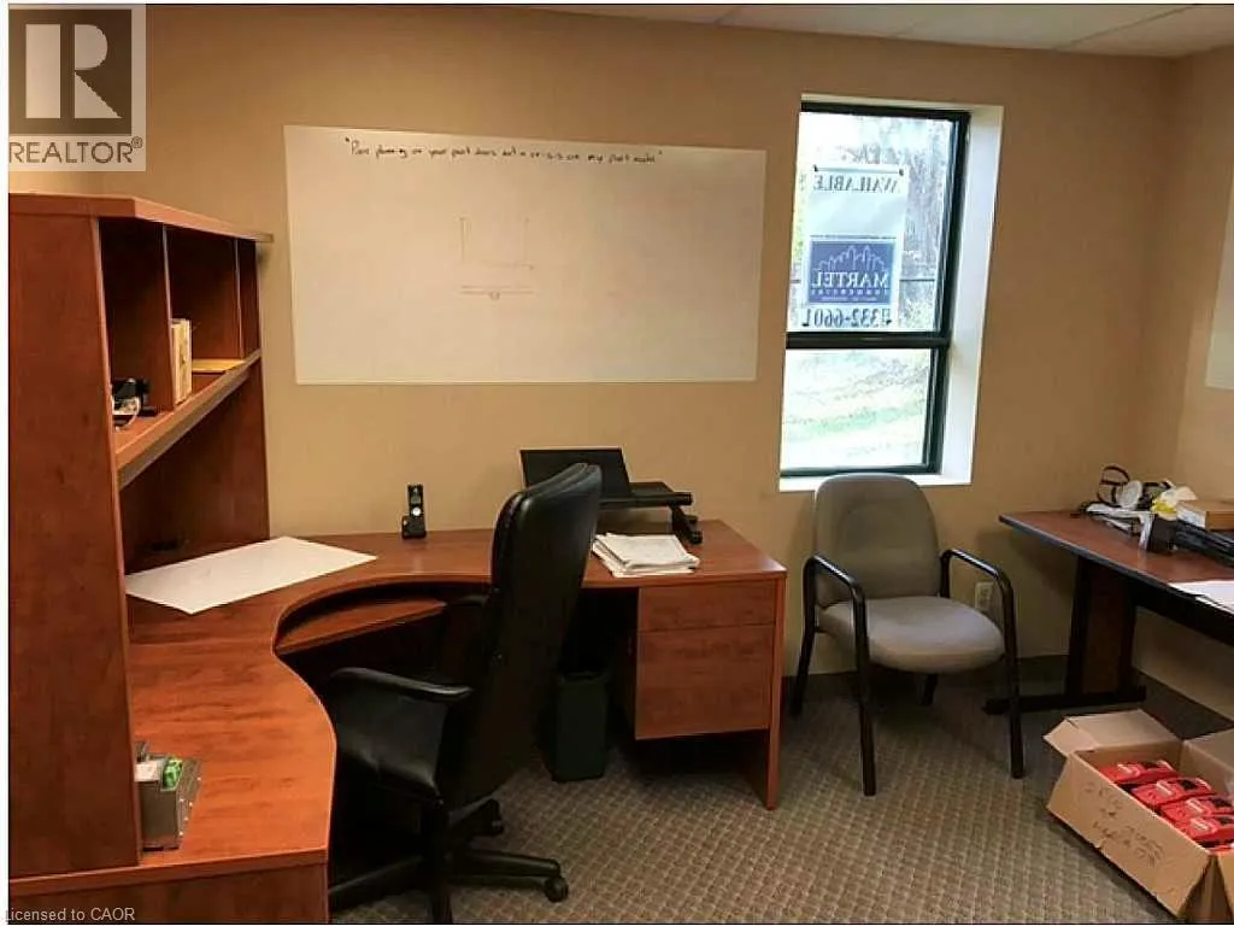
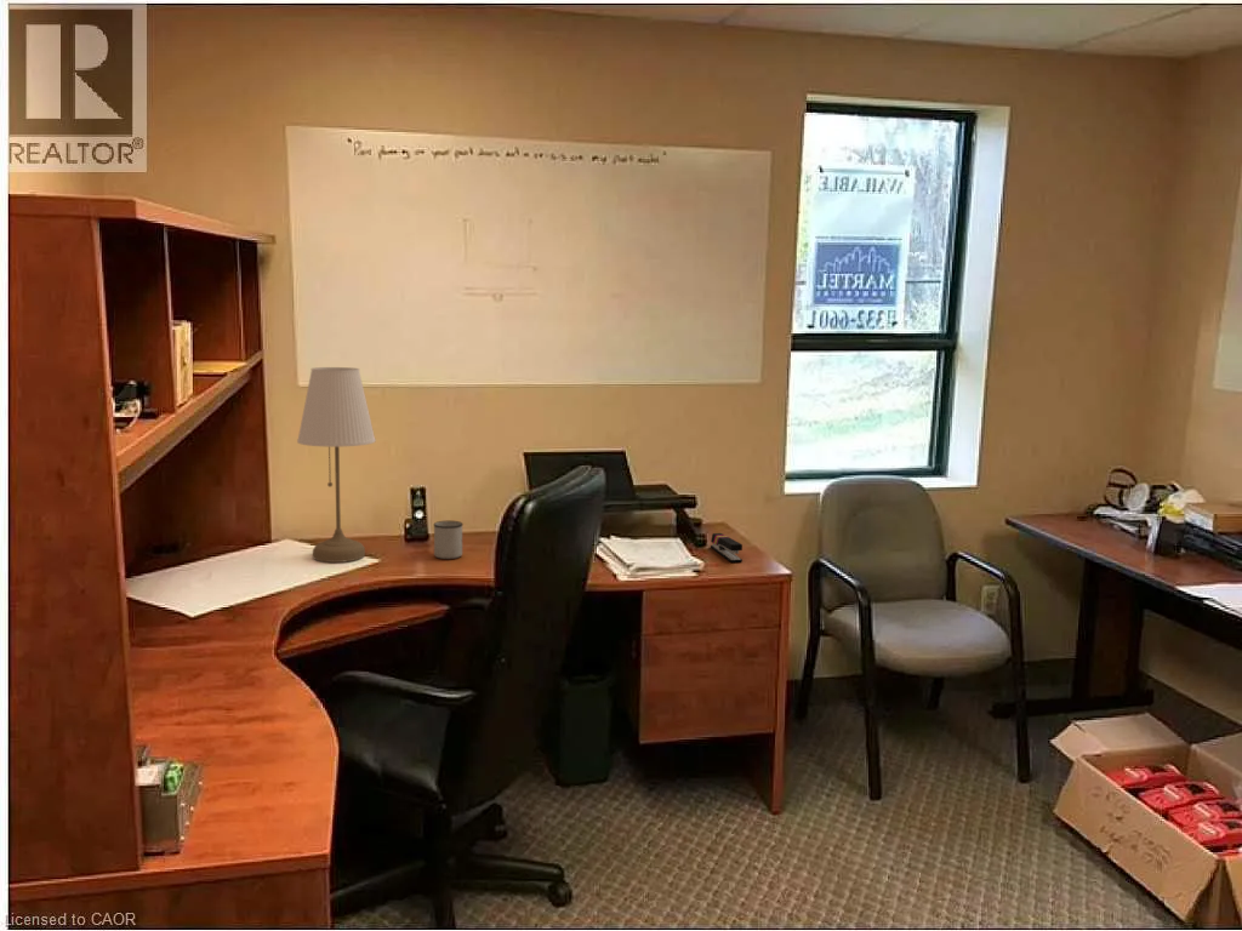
+ desk lamp (337, 463)
+ mug (448, 538)
+ stapler (725, 546)
